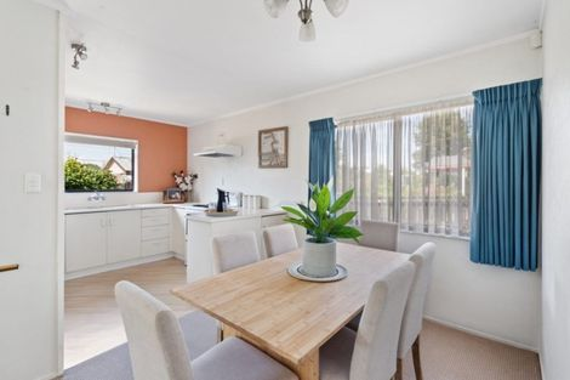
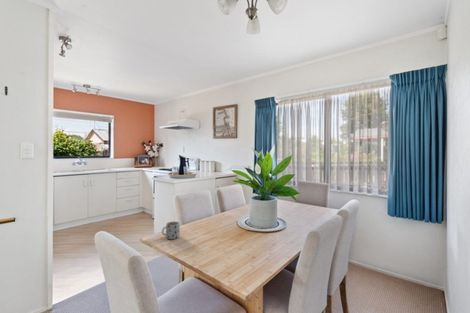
+ mug (170, 230)
